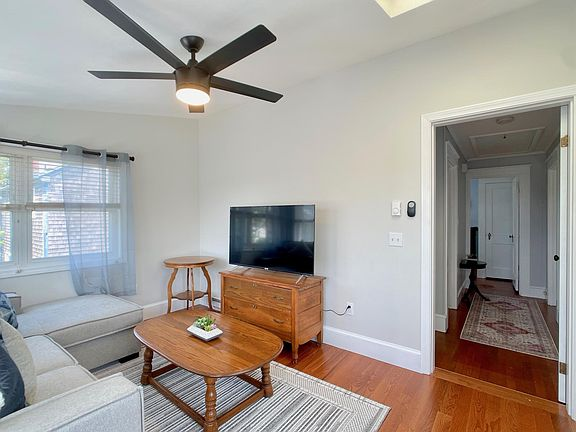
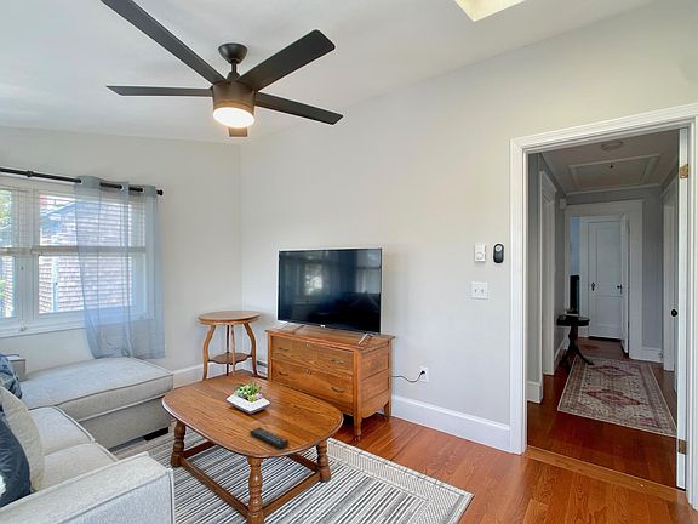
+ remote control (268, 437)
